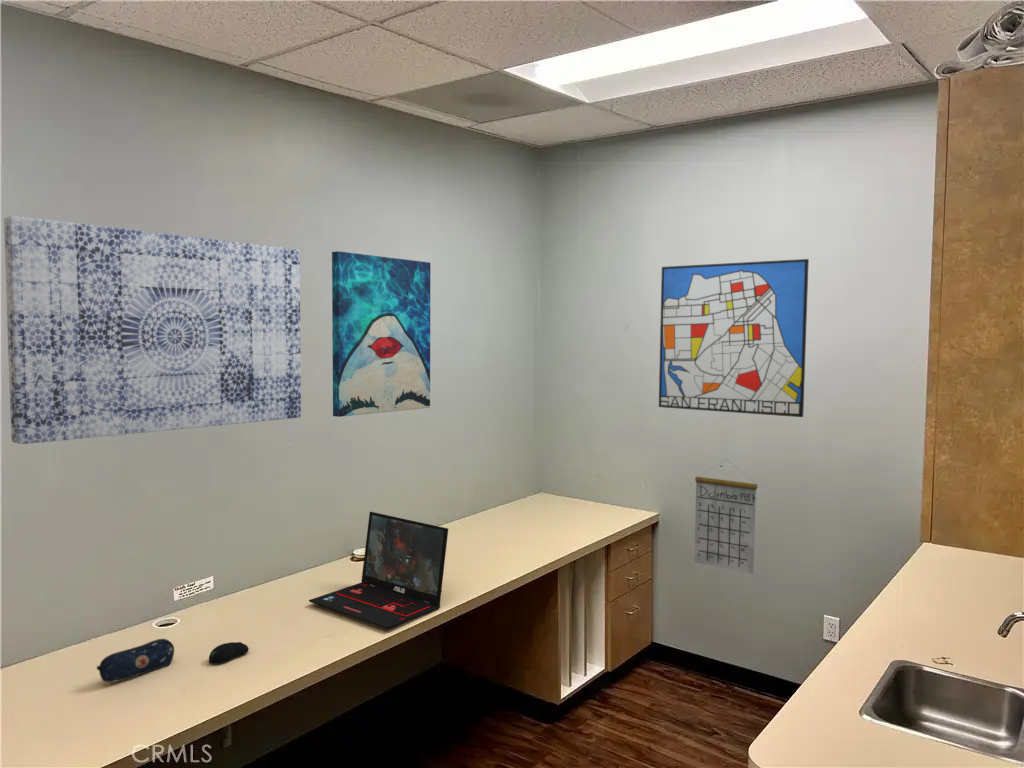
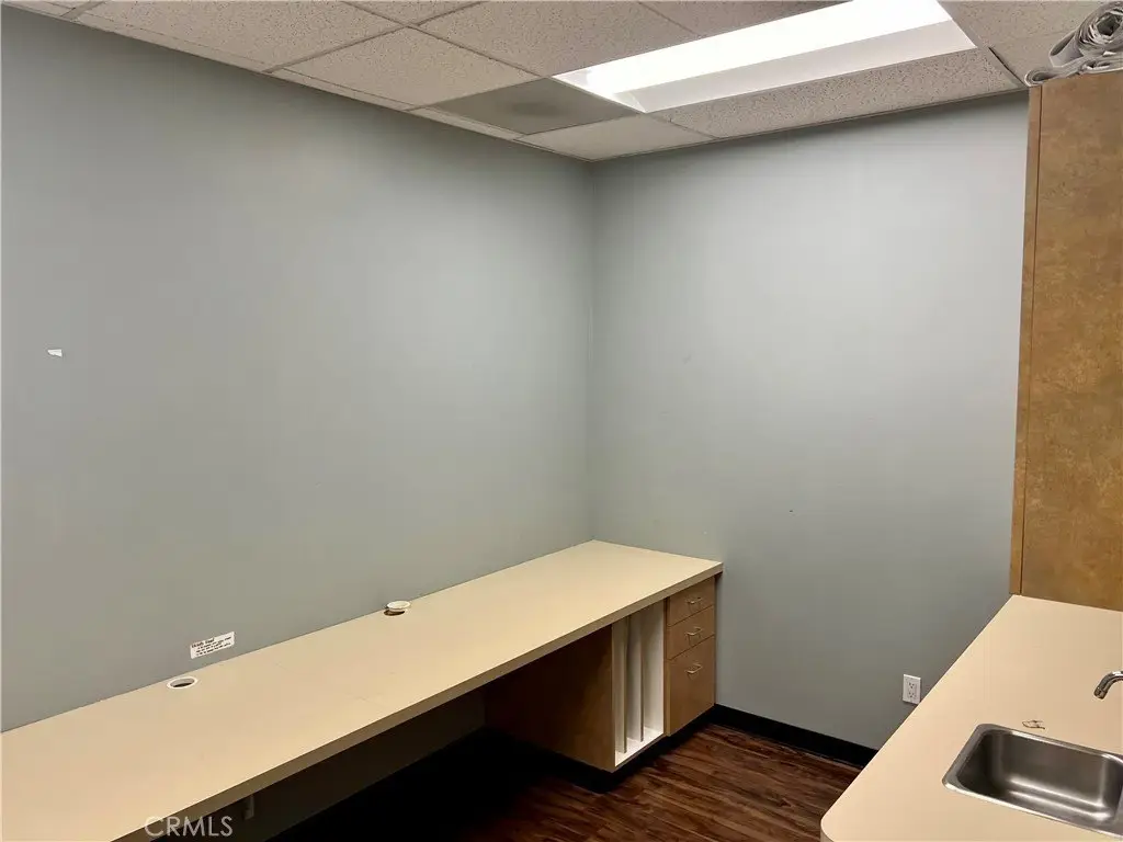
- calendar (724, 513)
- wall art (384, 335)
- laptop (378, 566)
- wall art (728, 337)
- pencil case (138, 660)
- wall art (175, 332)
- computer mouse (228, 650)
